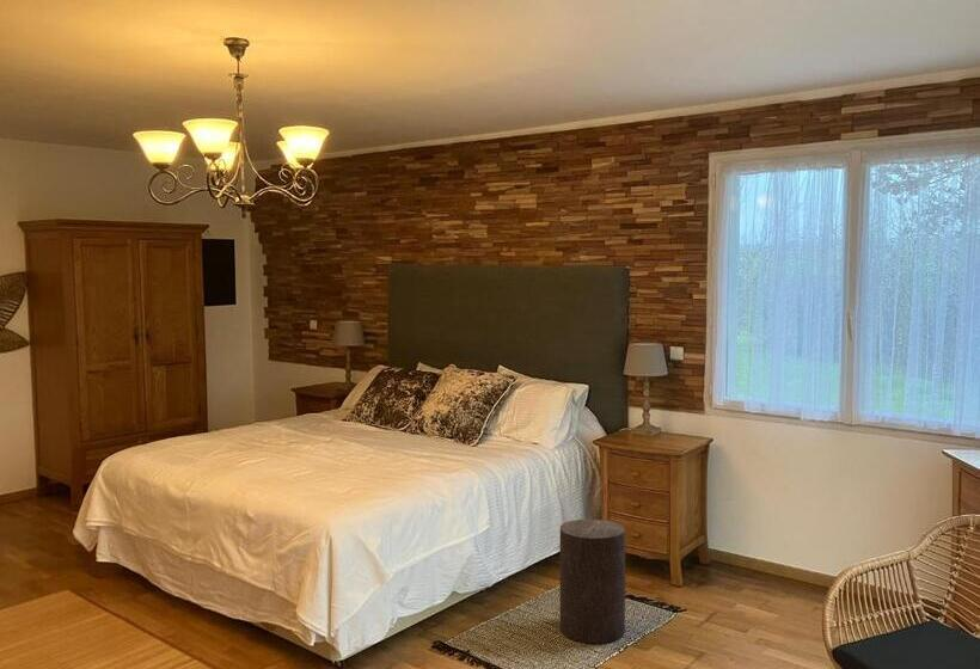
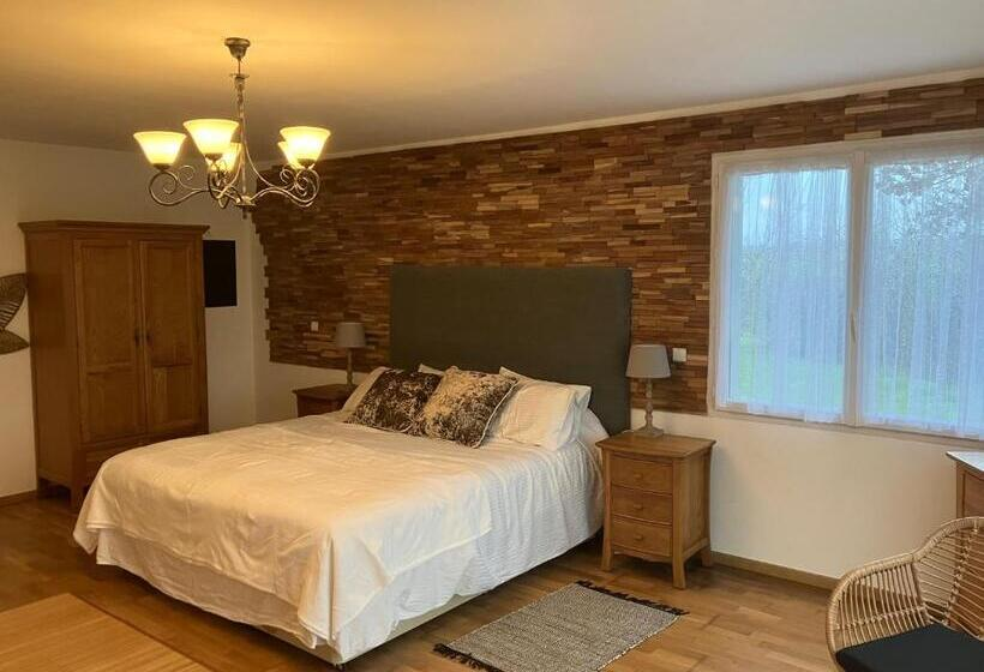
- stool (592, 578)
